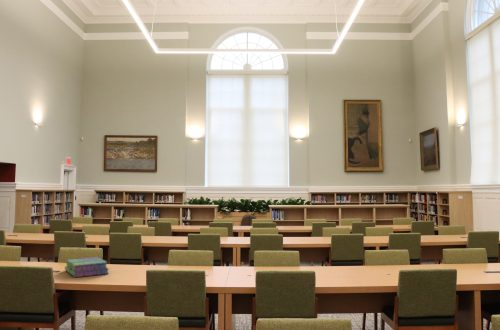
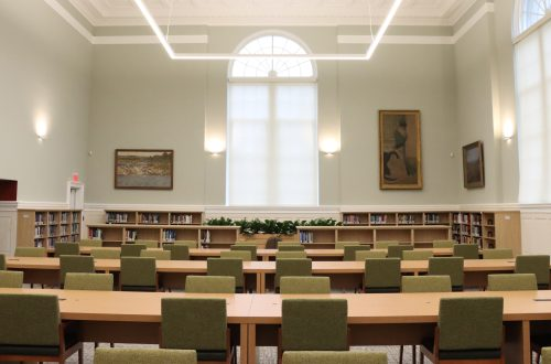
- stack of books (86, 266)
